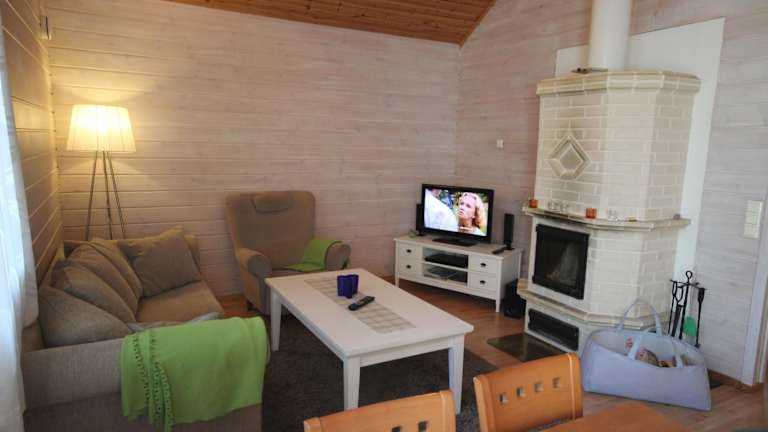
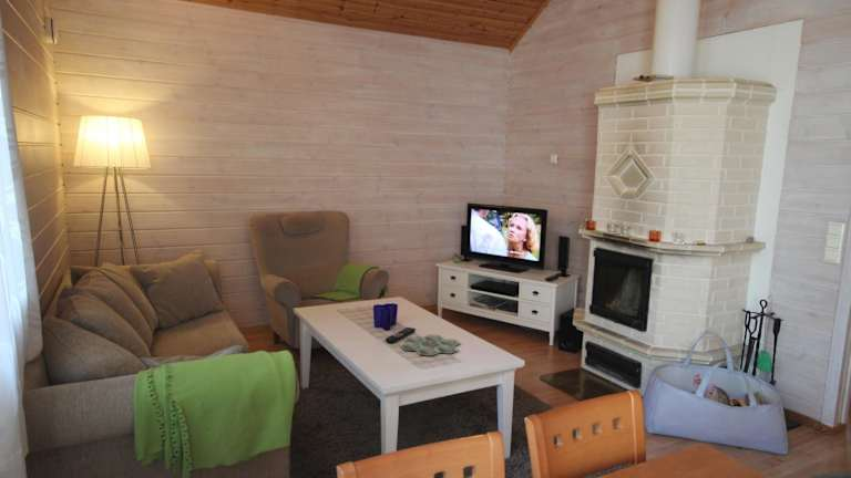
+ board game (430, 344)
